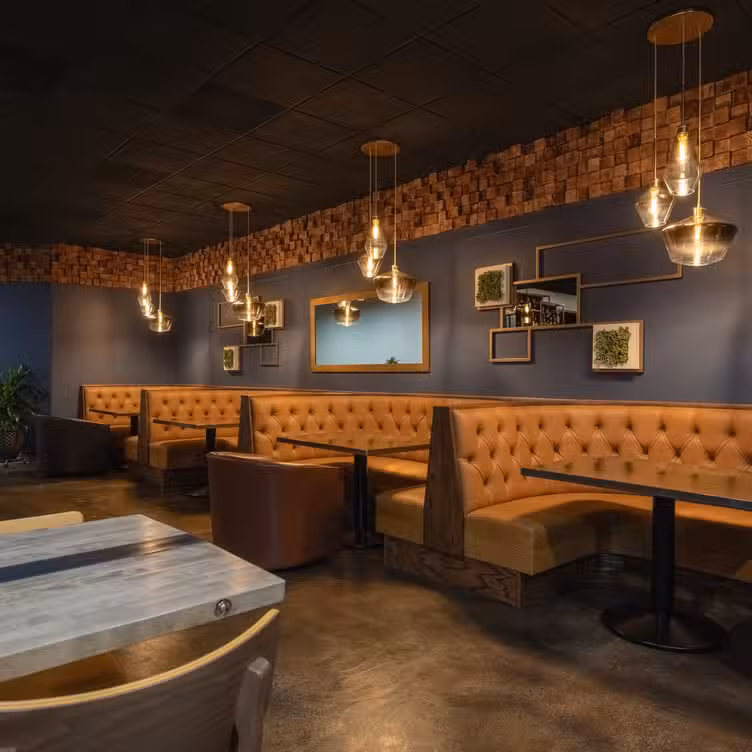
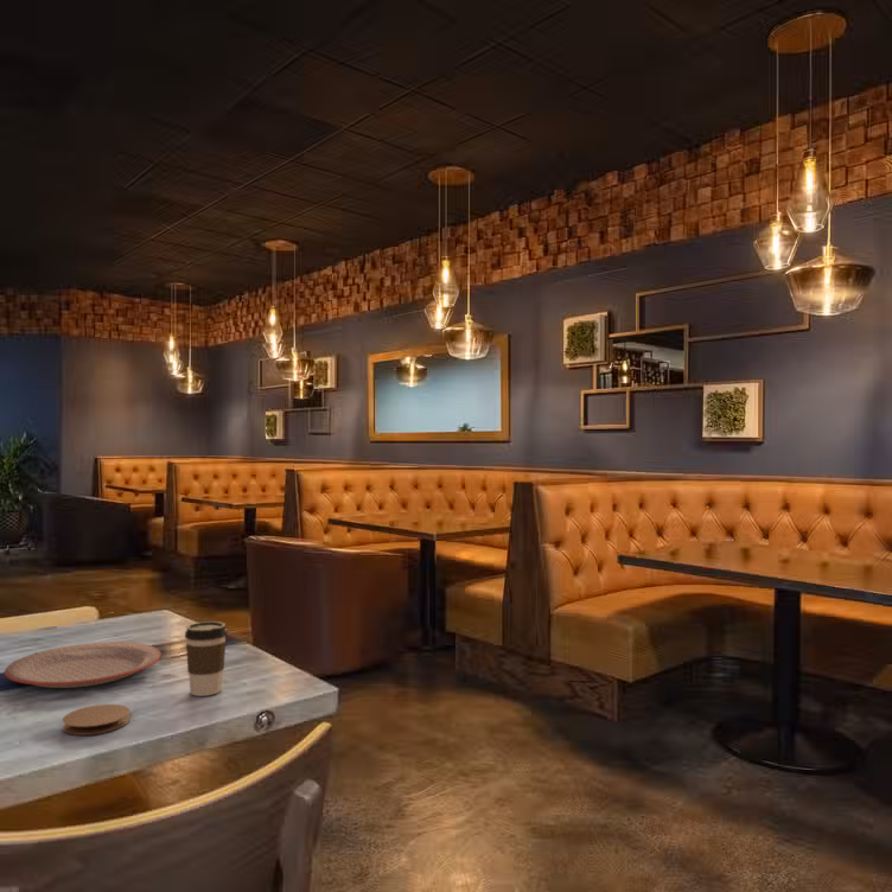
+ plate (85, 665)
+ coaster (96, 719)
+ coffee cup (205, 658)
